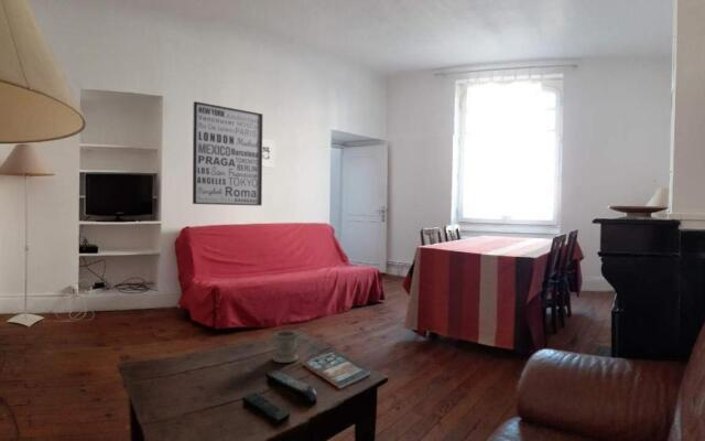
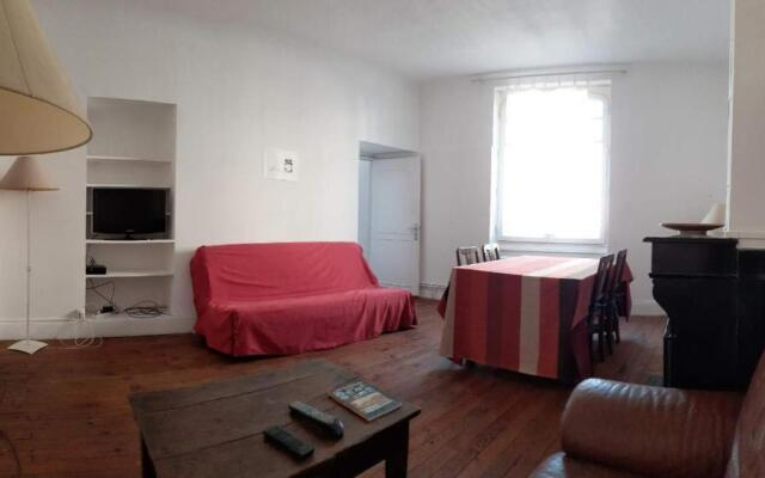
- mug (291, 343)
- wall art (229, 157)
